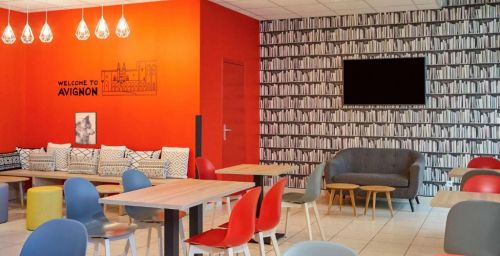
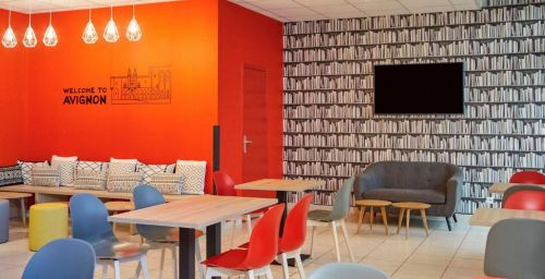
- wall art (85, 128)
